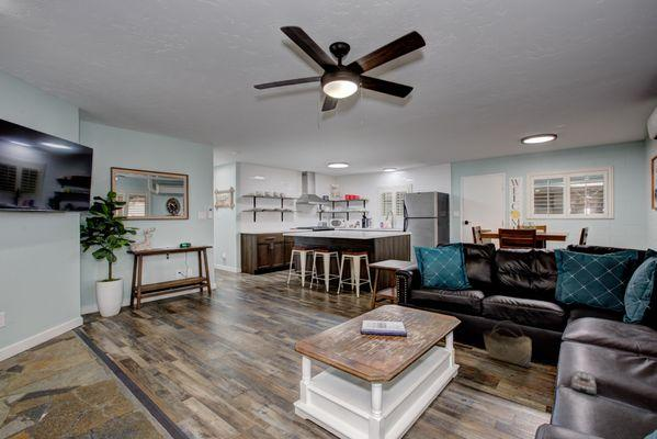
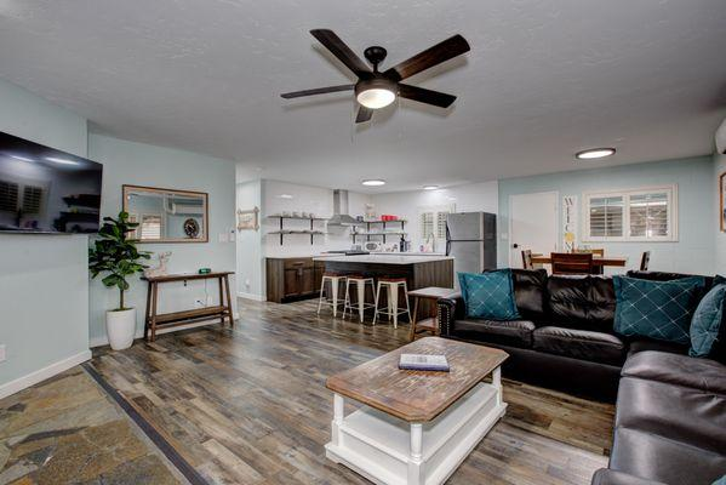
- remote control (584, 381)
- basket (506, 342)
